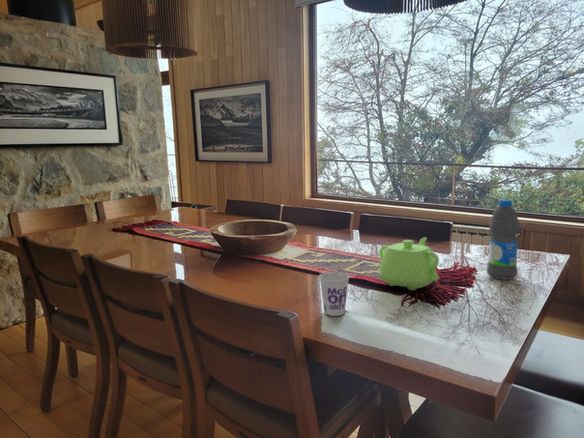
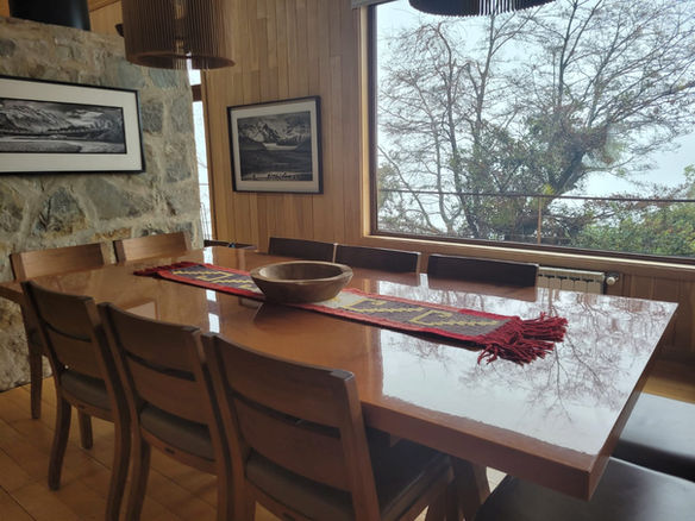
- teapot (411, 260)
- water bottle (503, 238)
- cup (334, 294)
